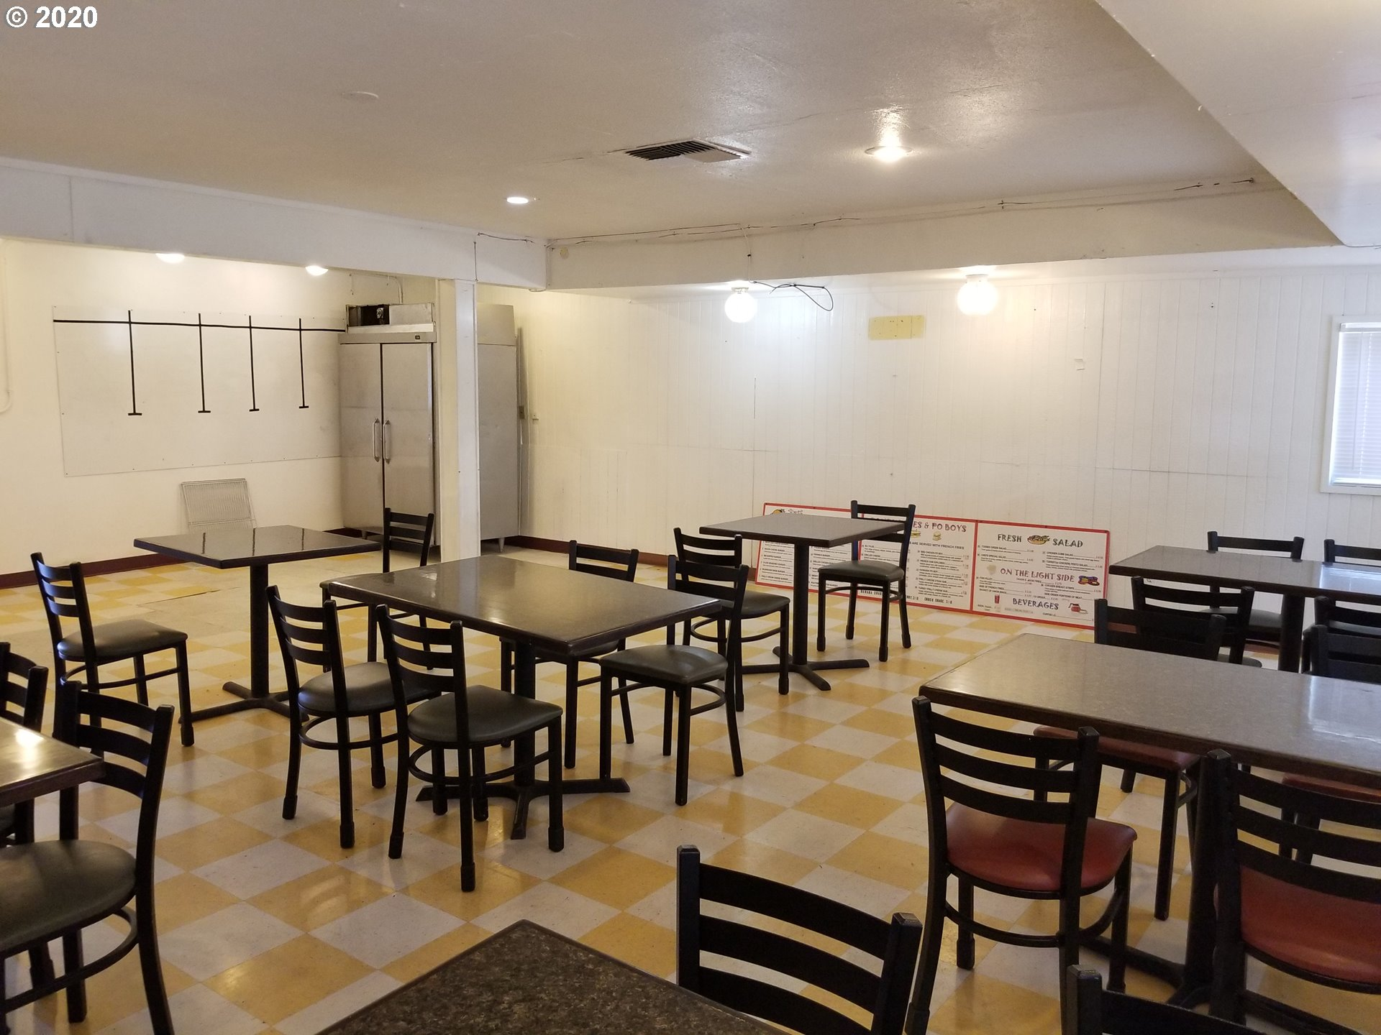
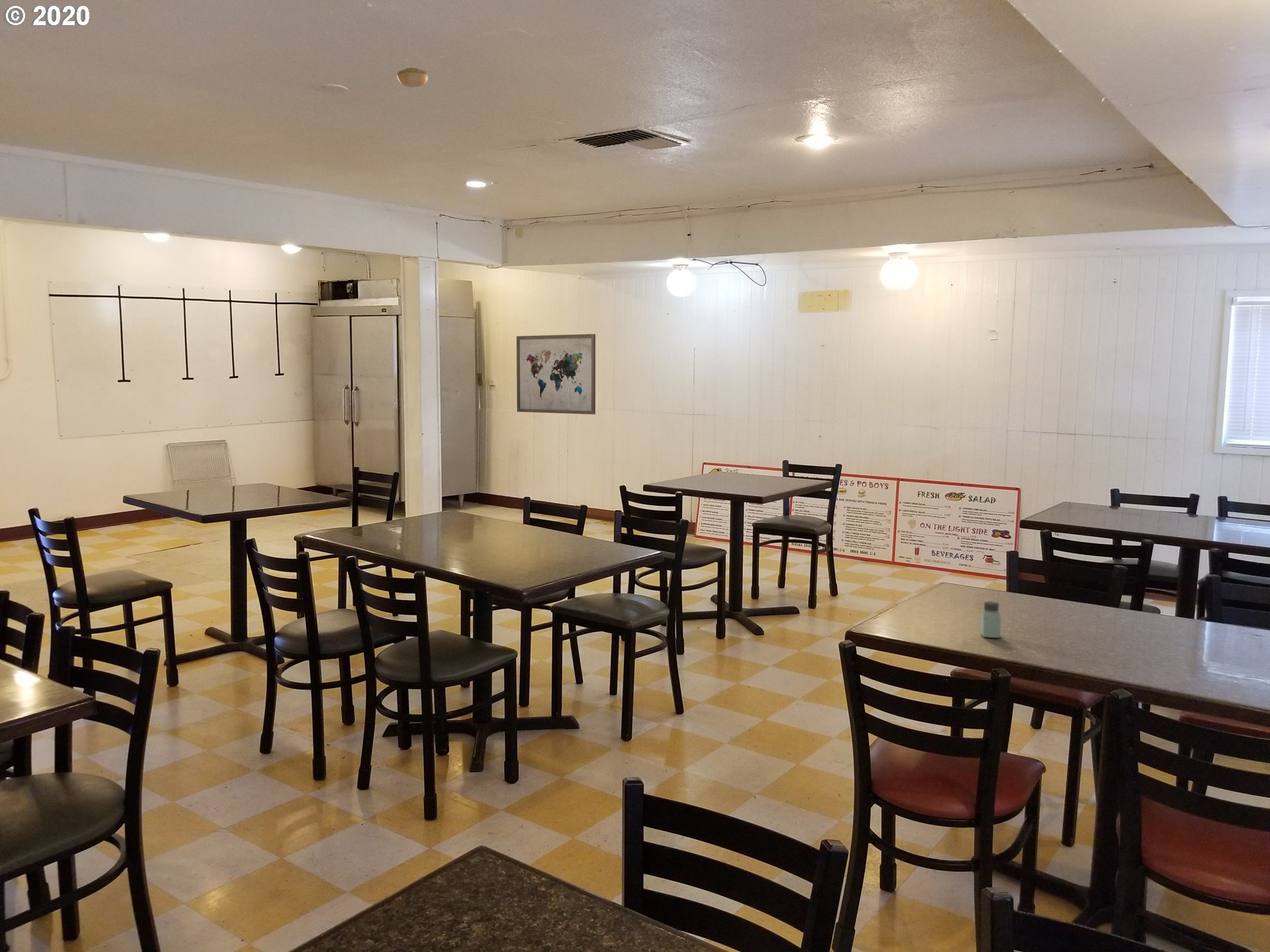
+ smoke detector (412, 77)
+ wall art (554, 374)
+ saltshaker (990, 619)
